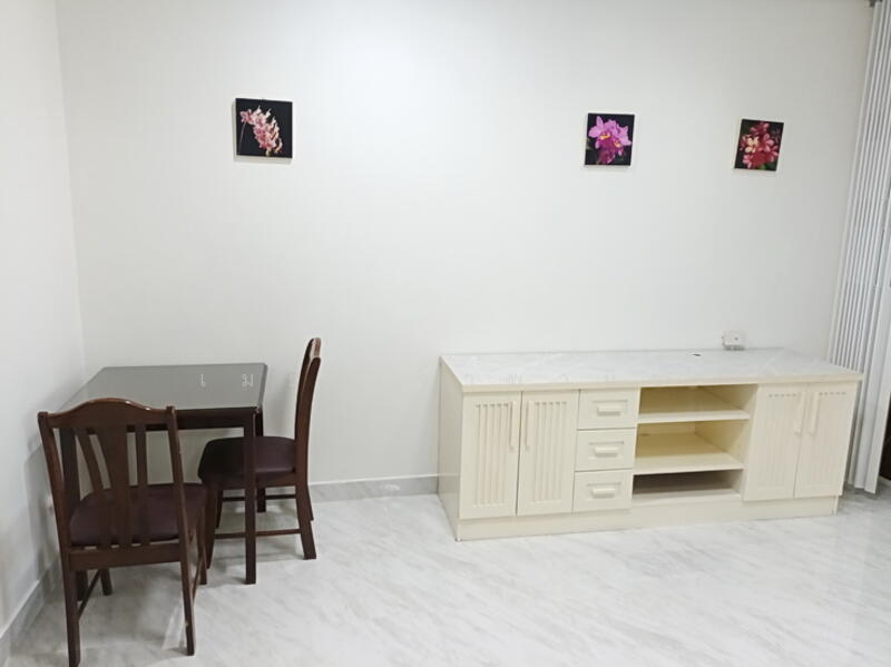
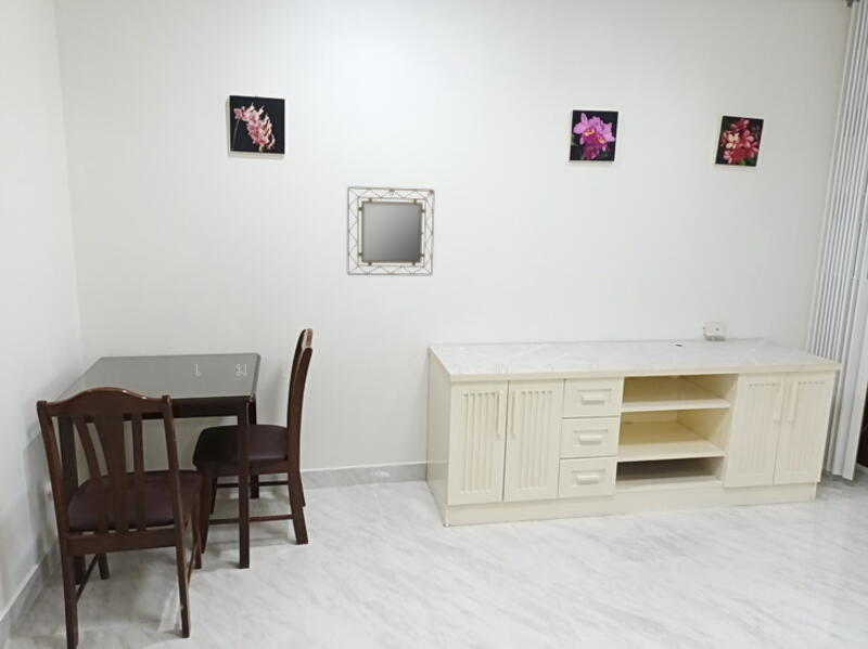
+ home mirror (391, 232)
